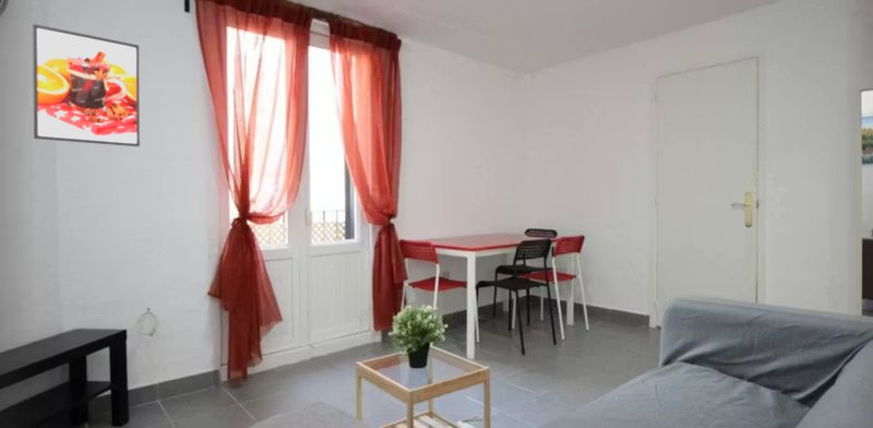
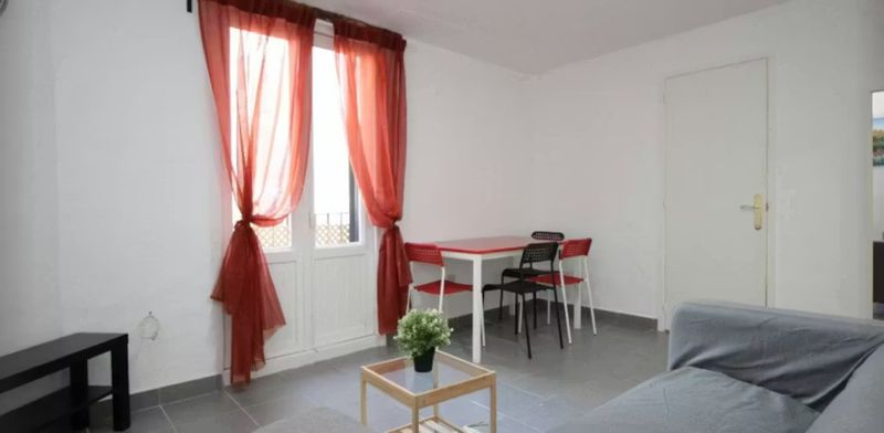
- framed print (89, 88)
